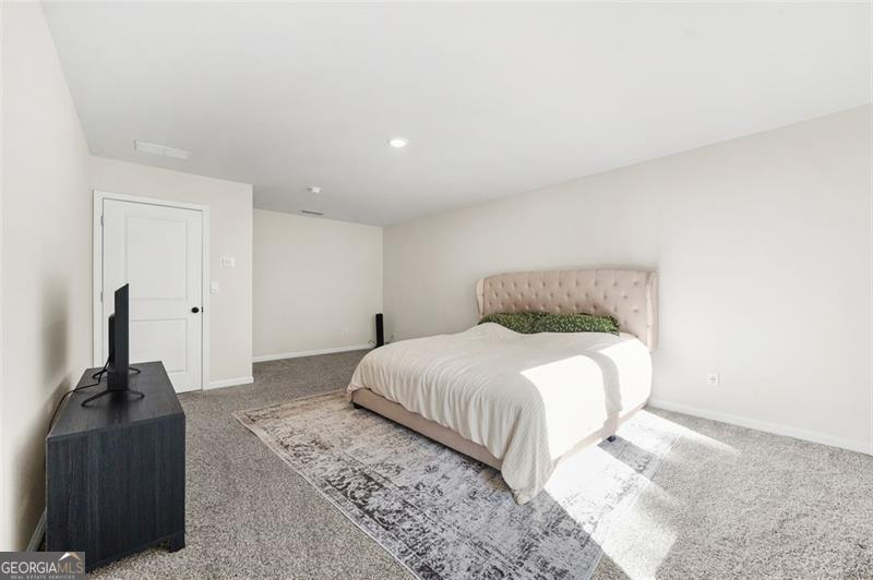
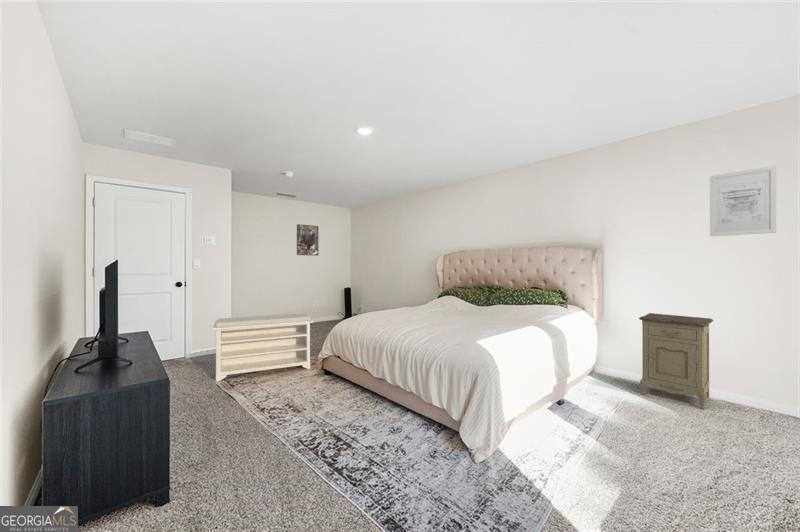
+ nightstand (674, 357)
+ wall art (741, 202)
+ bench (265, 343)
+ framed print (307, 240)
